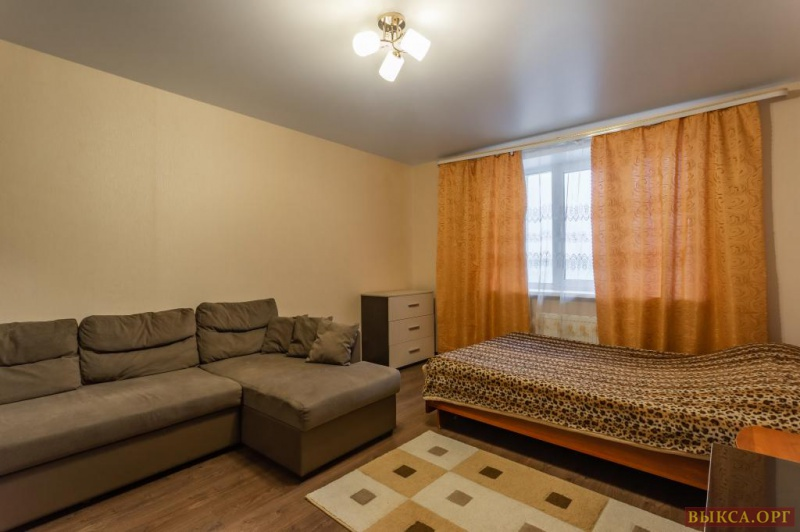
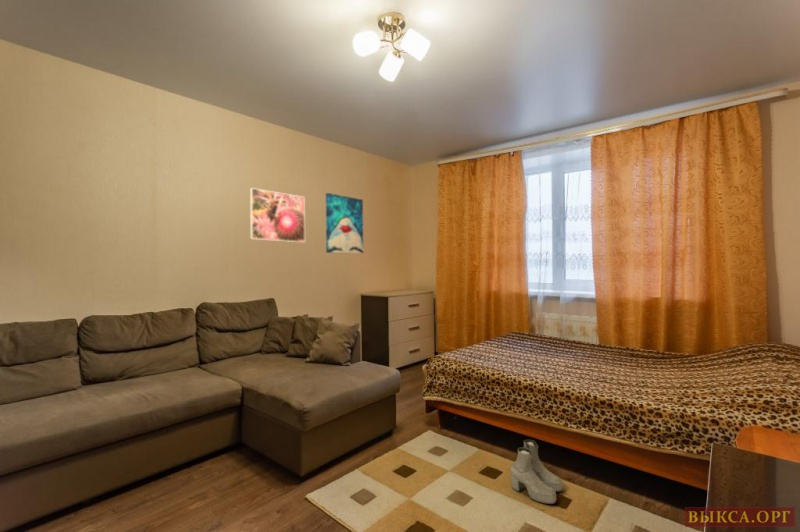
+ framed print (279, 216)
+ wall art (345, 224)
+ boots (536, 468)
